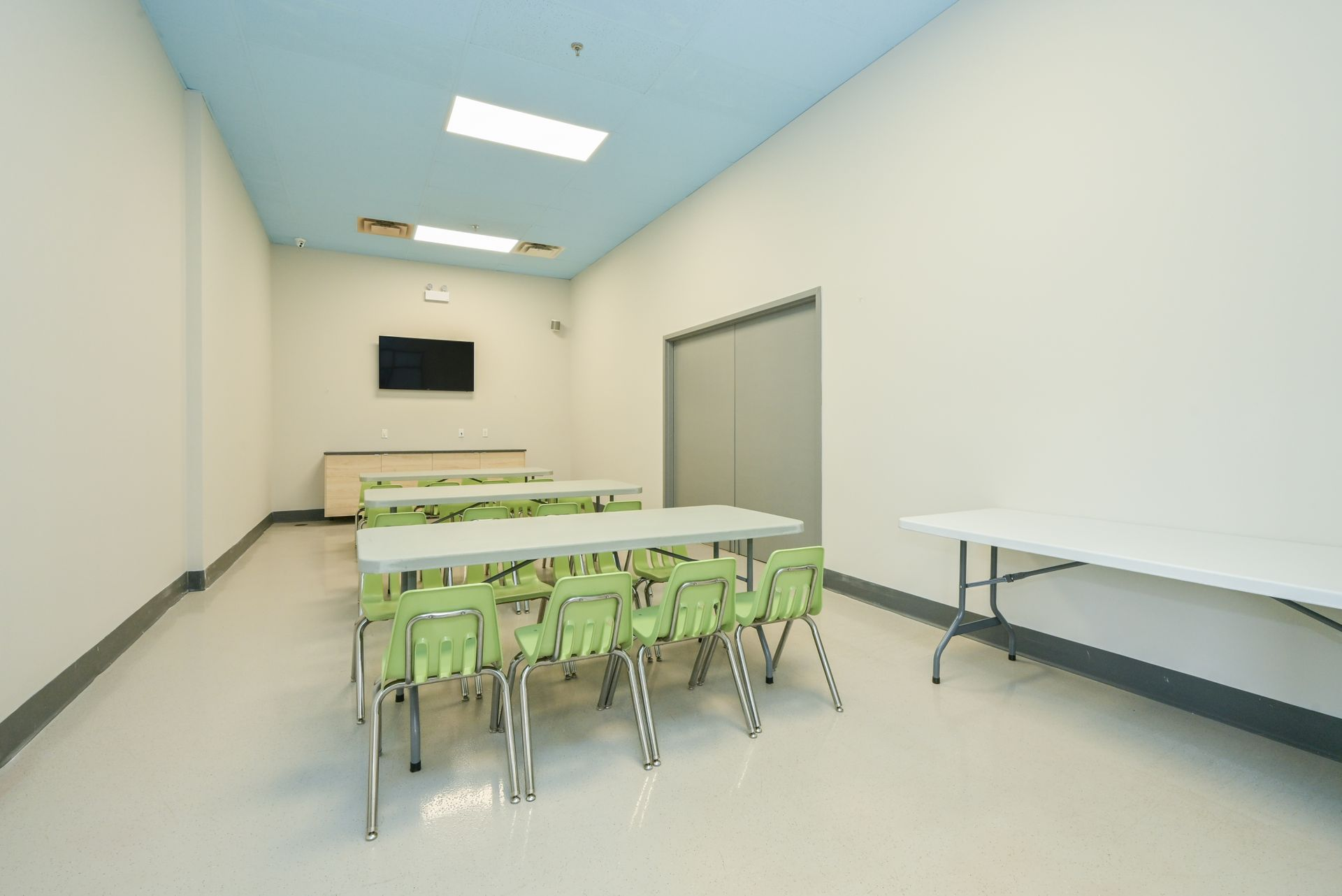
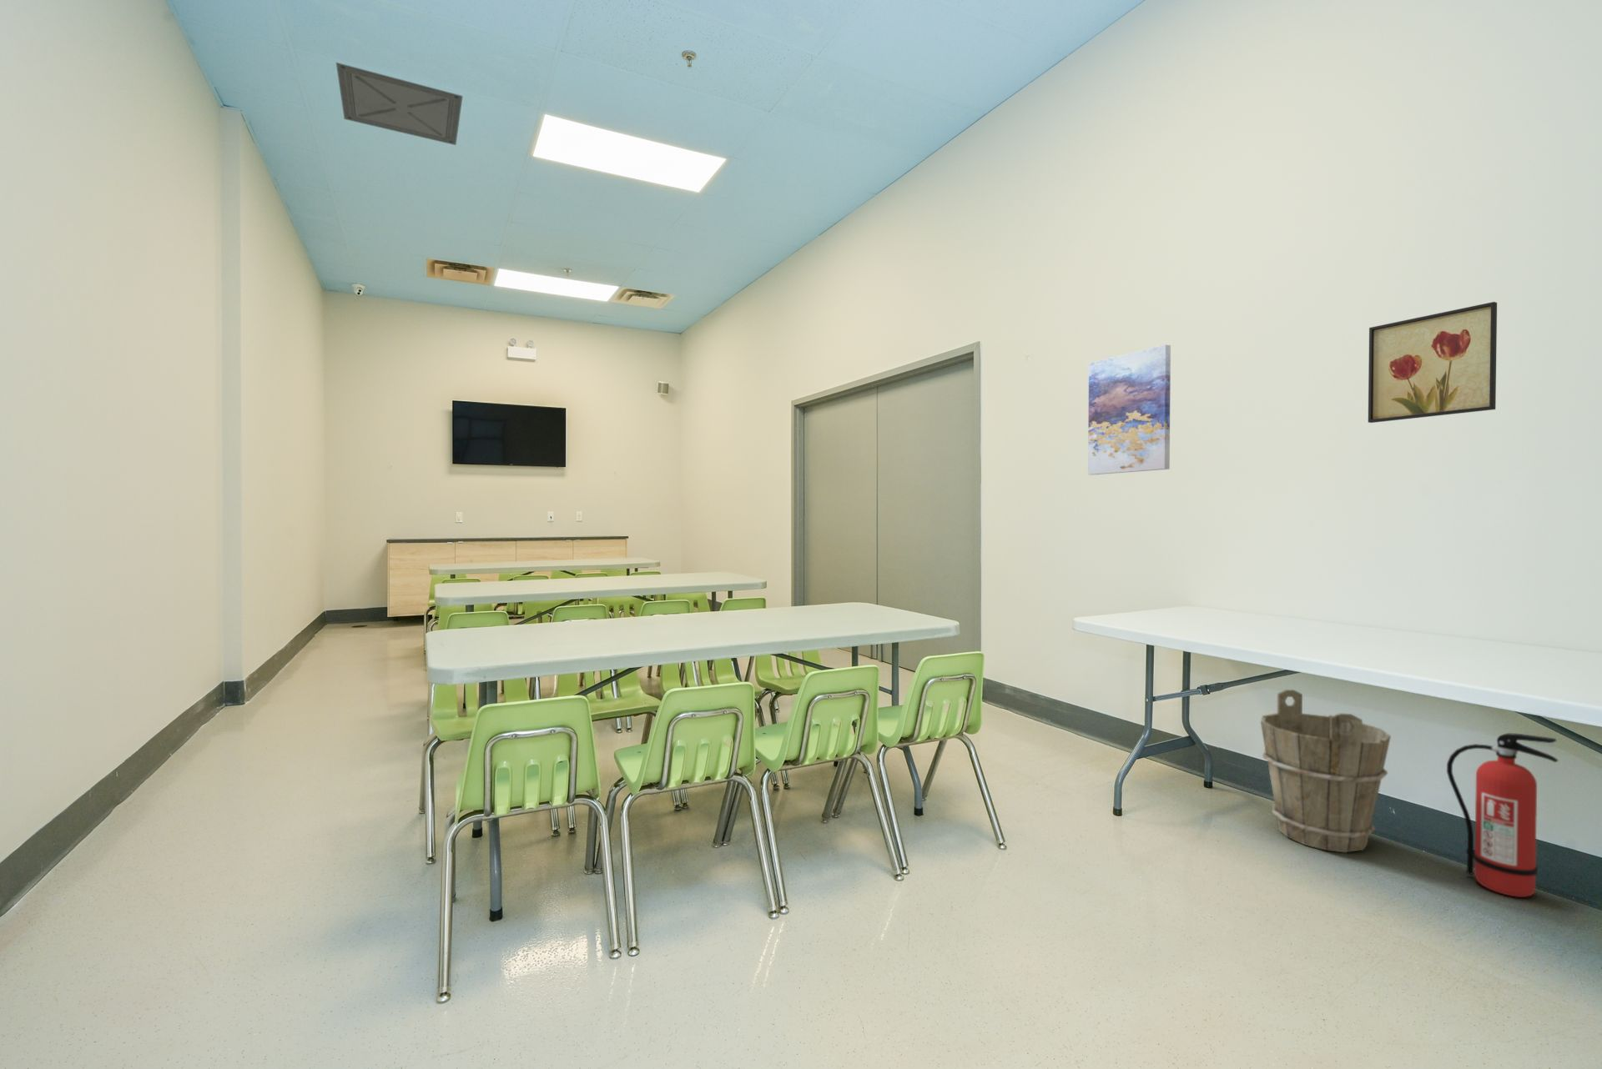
+ wall art (1127, 413)
+ wall art (1429, 366)
+ ceiling vent (401, 107)
+ fire extinguisher (1498, 808)
+ bucket (1323, 768)
